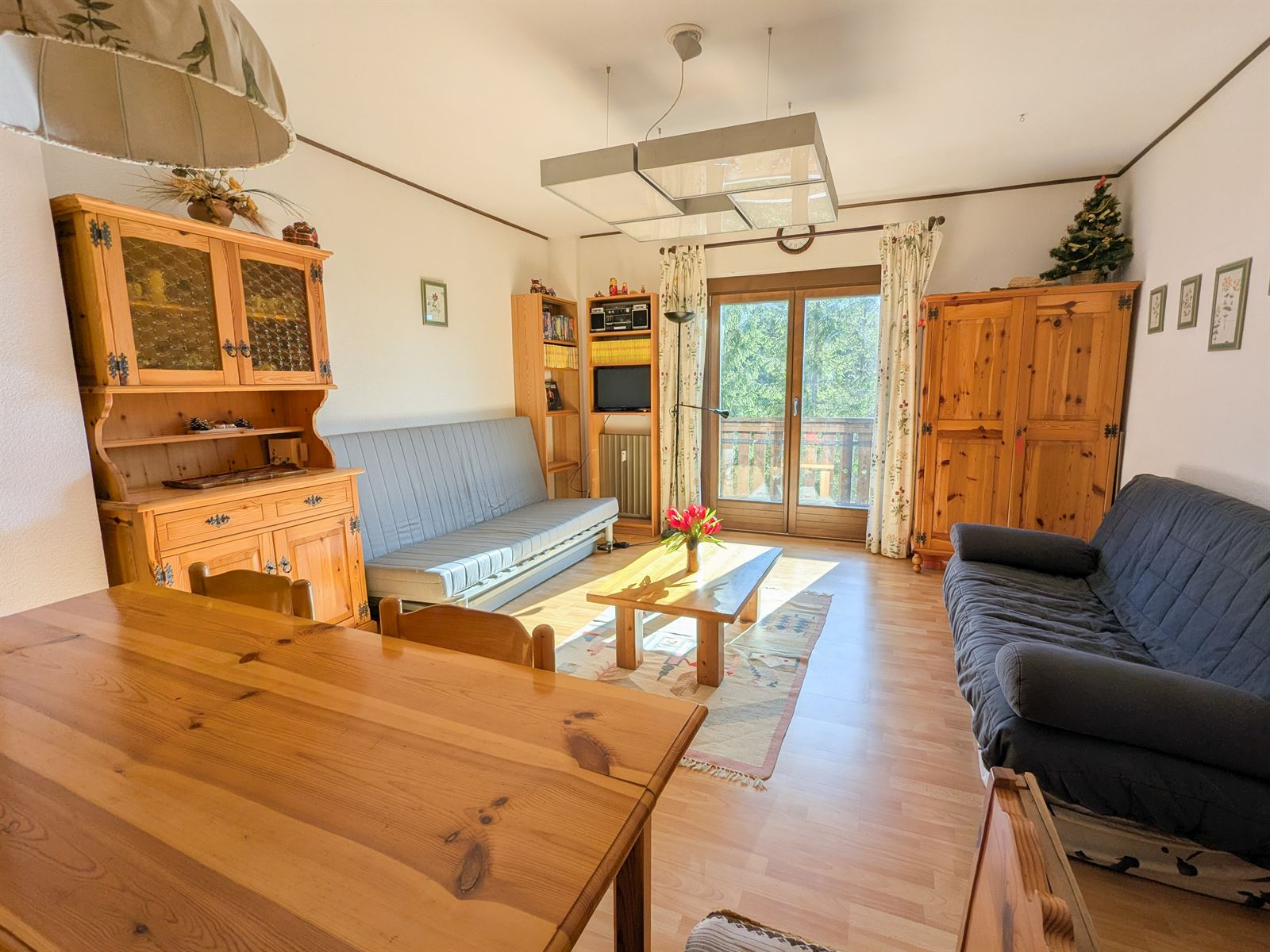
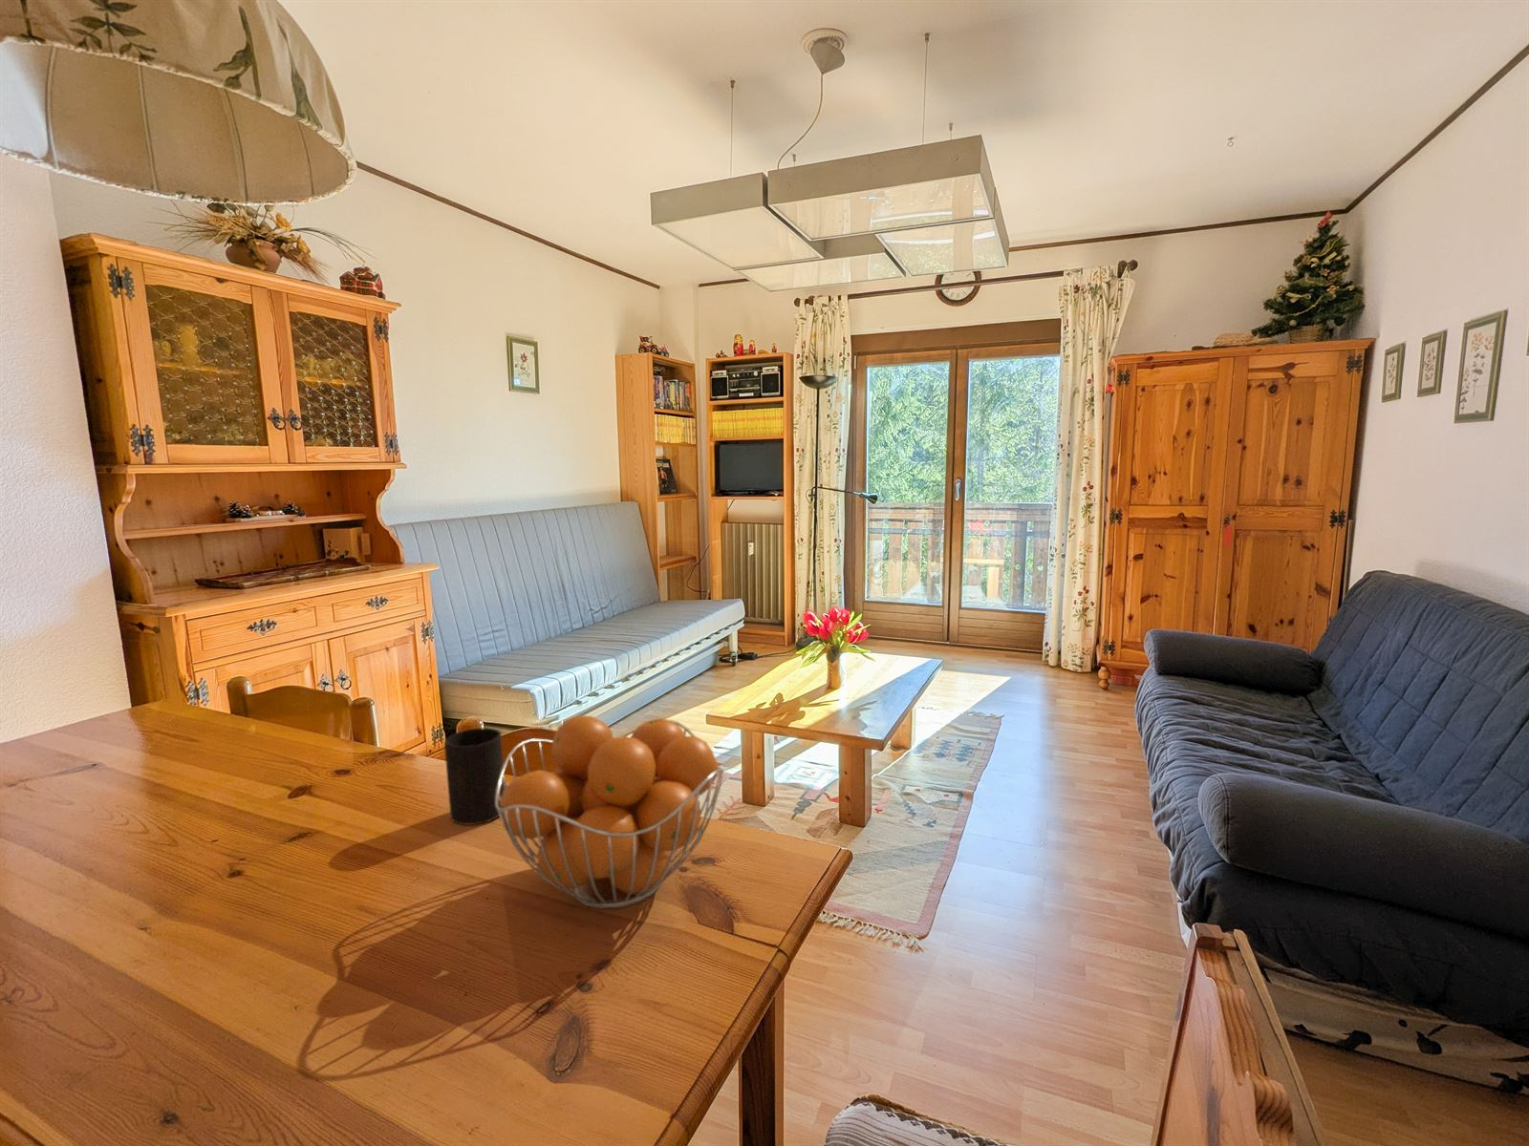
+ fruit basket (614, 804)
+ cup (476, 774)
